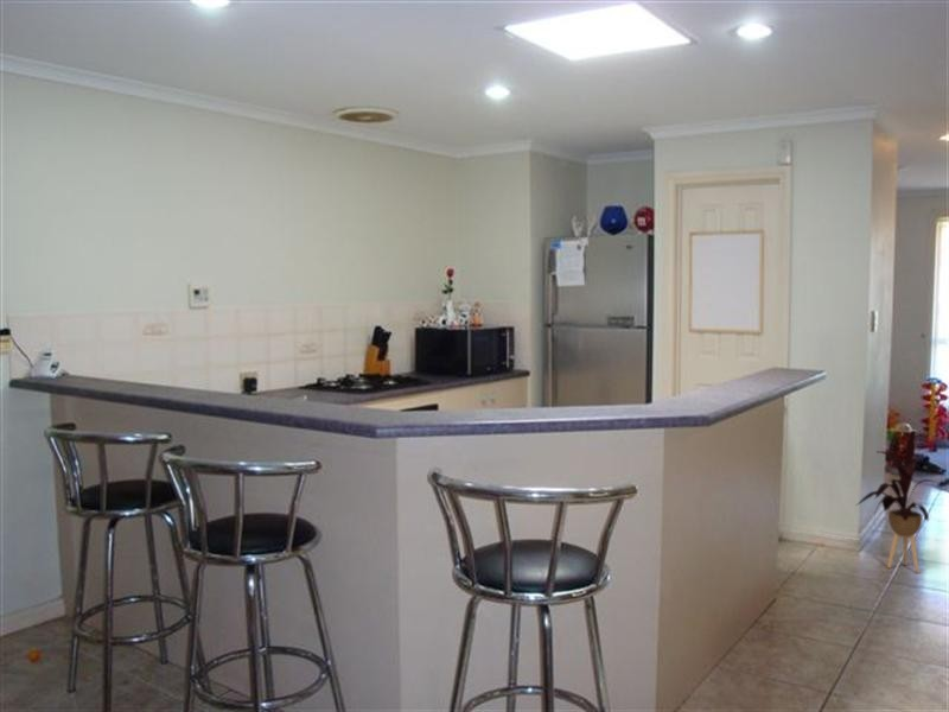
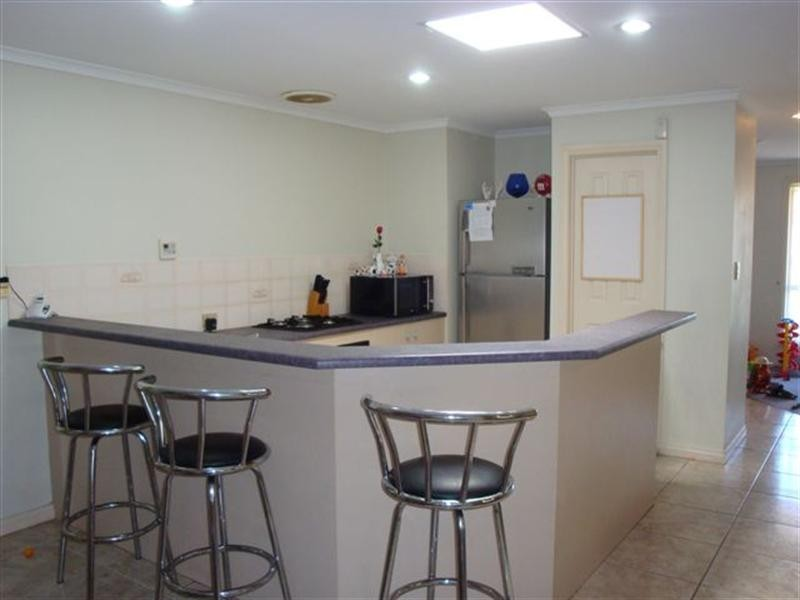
- house plant (897, 497)
